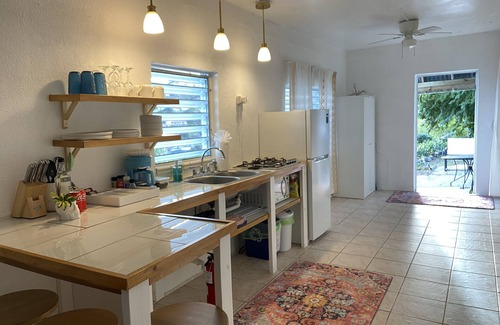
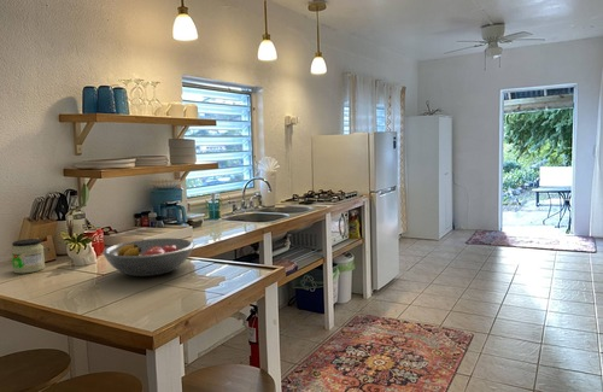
+ jar (28, 254)
+ fruit bowl (150, 256)
